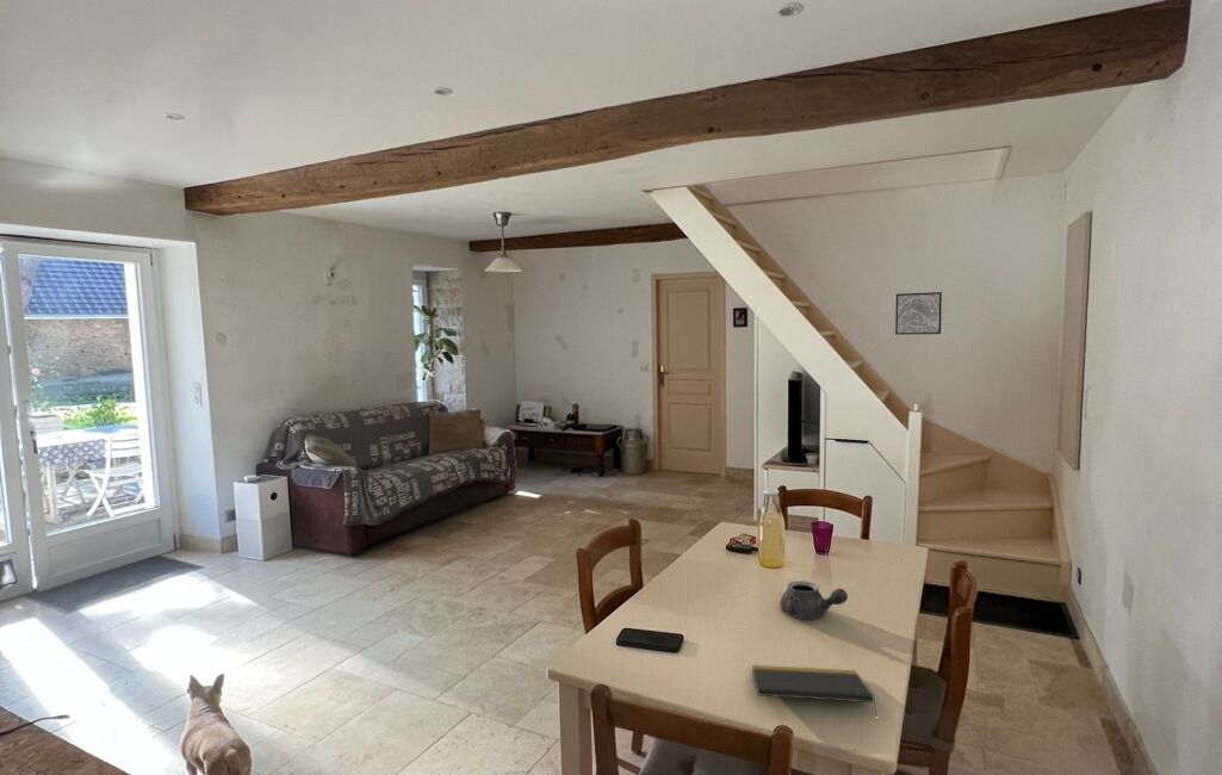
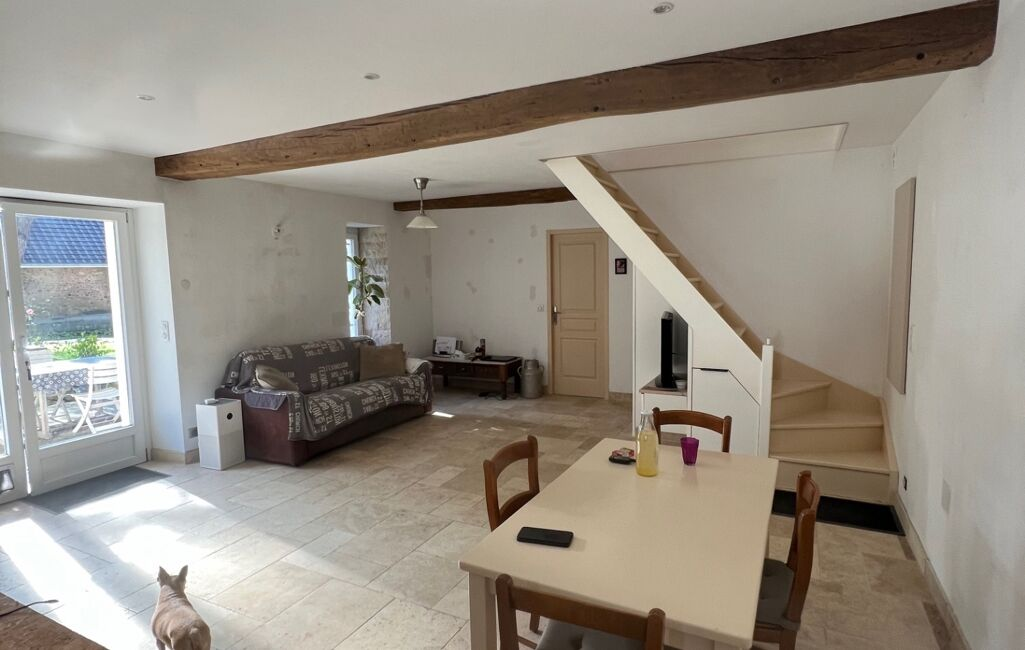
- wall art (918, 314)
- teapot (812, 600)
- notepad (808, 682)
